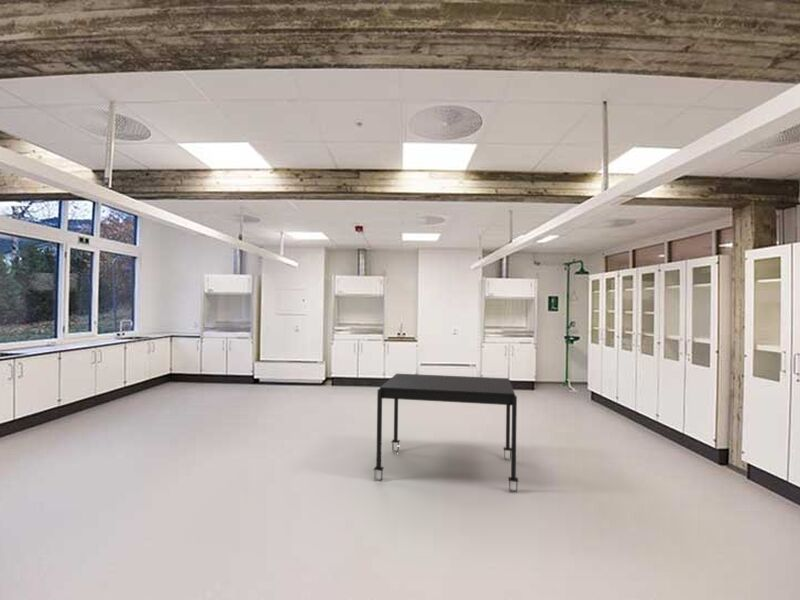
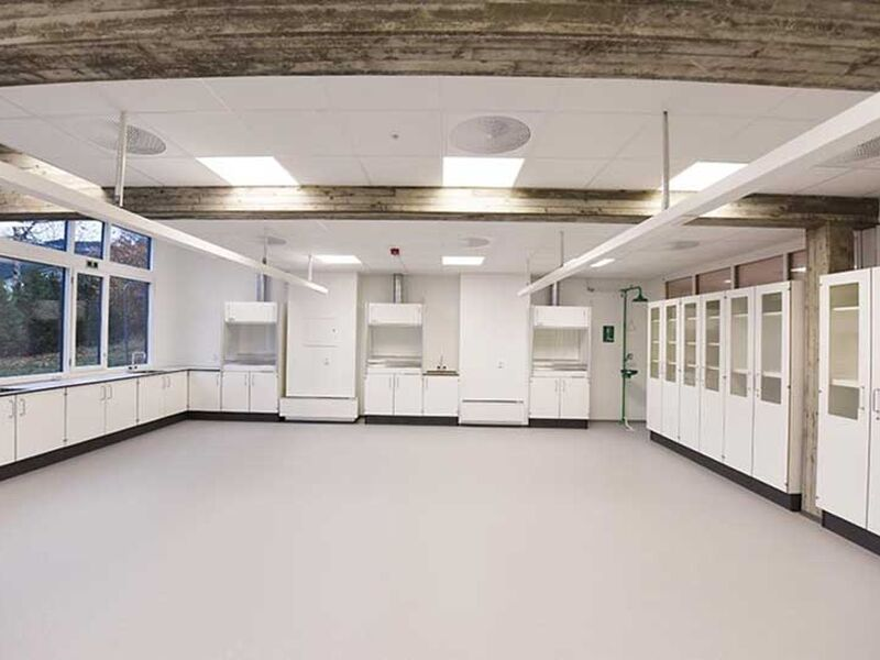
- dining table (448, 401)
